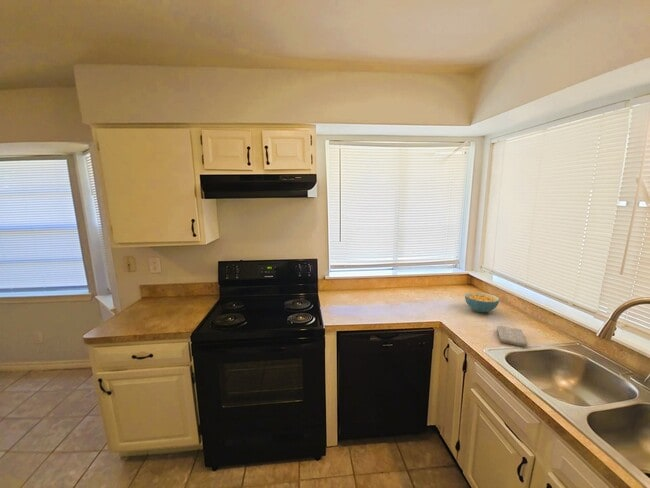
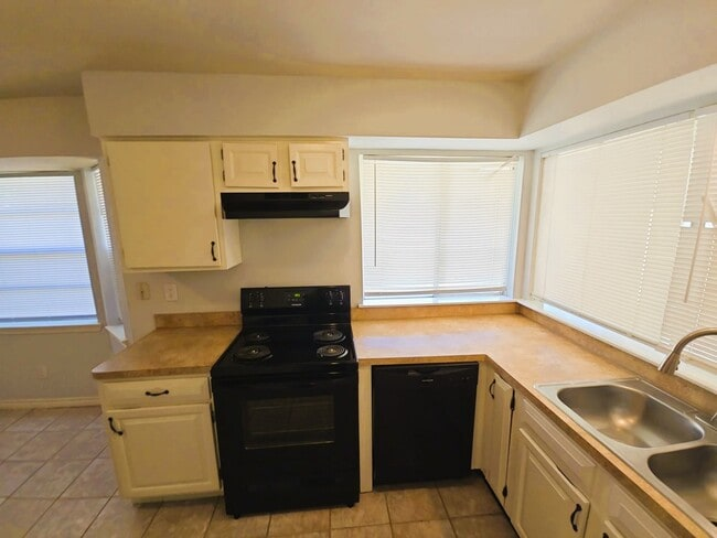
- washcloth (510, 335)
- cereal bowl (481, 303)
